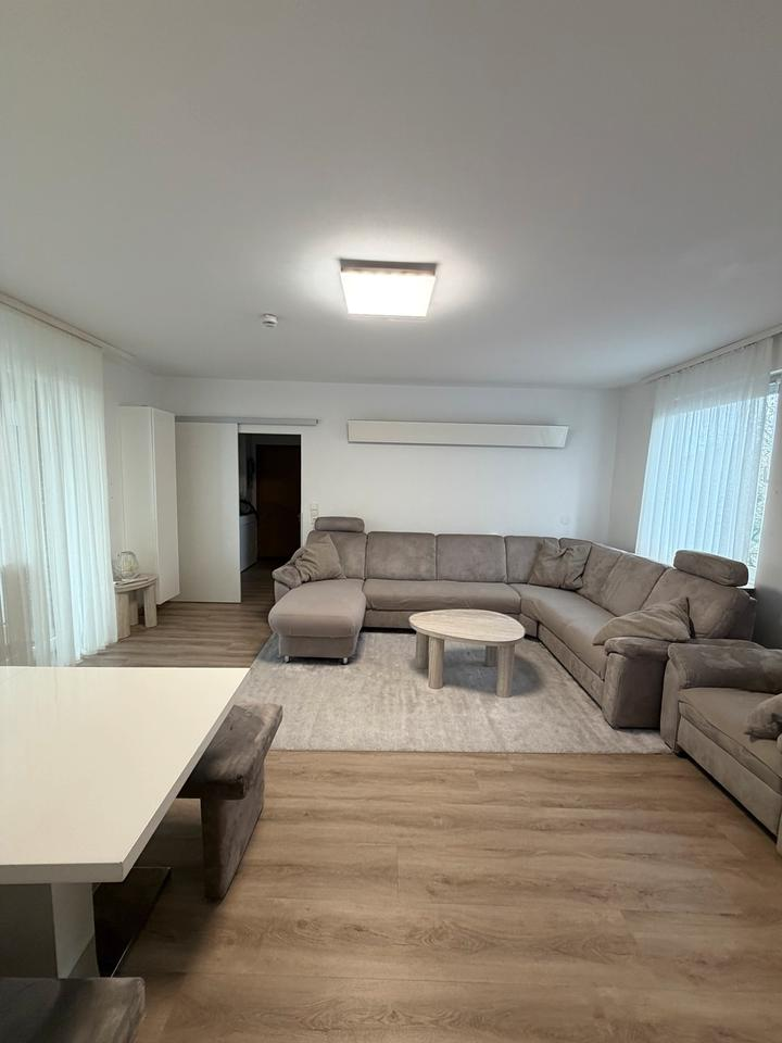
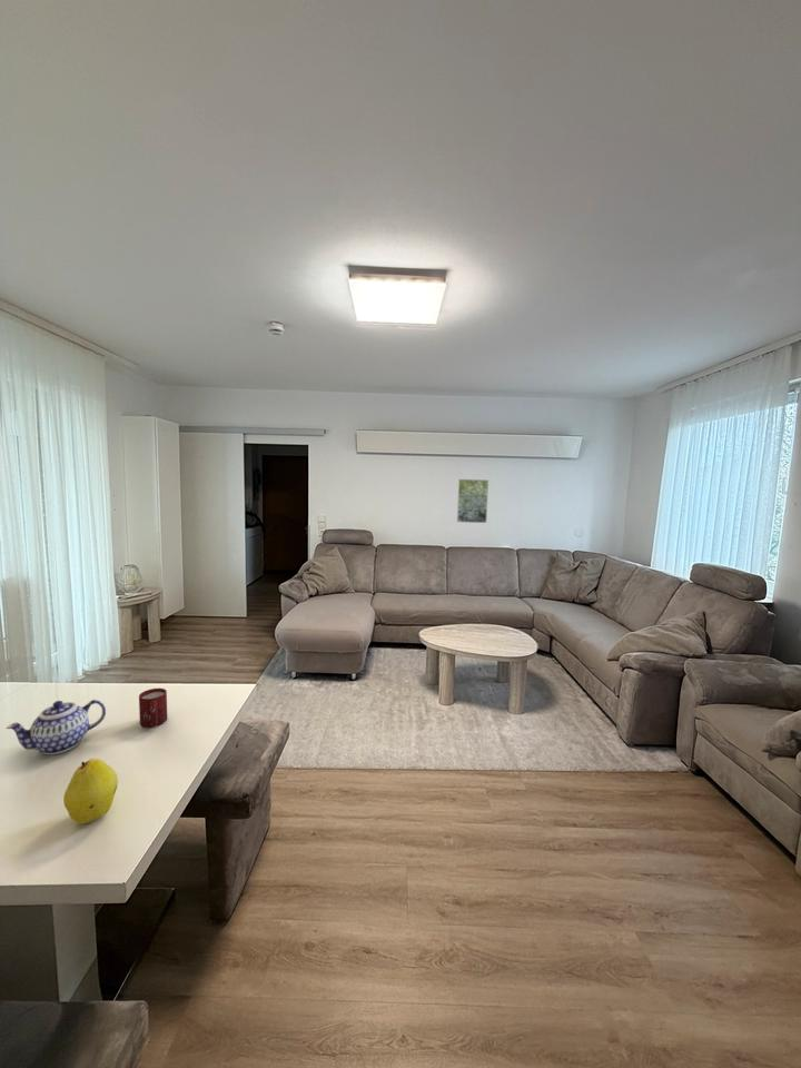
+ cup (154, 710)
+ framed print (472, 501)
+ fruit (91, 788)
+ teapot (59, 723)
